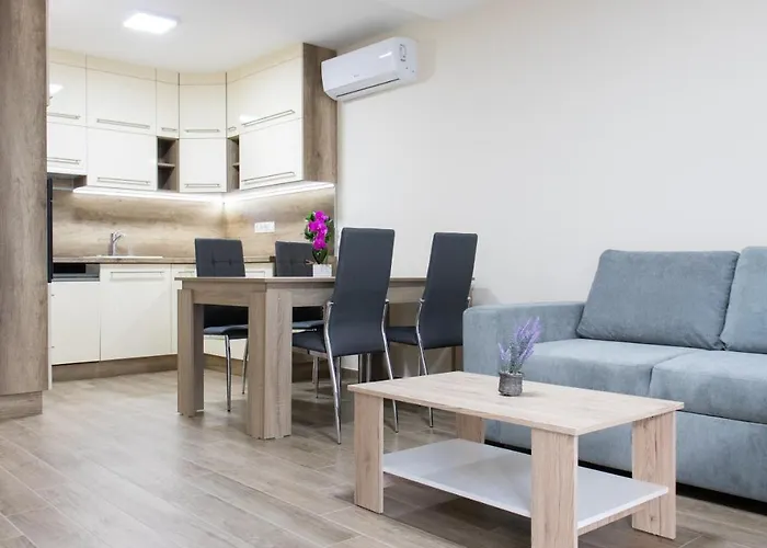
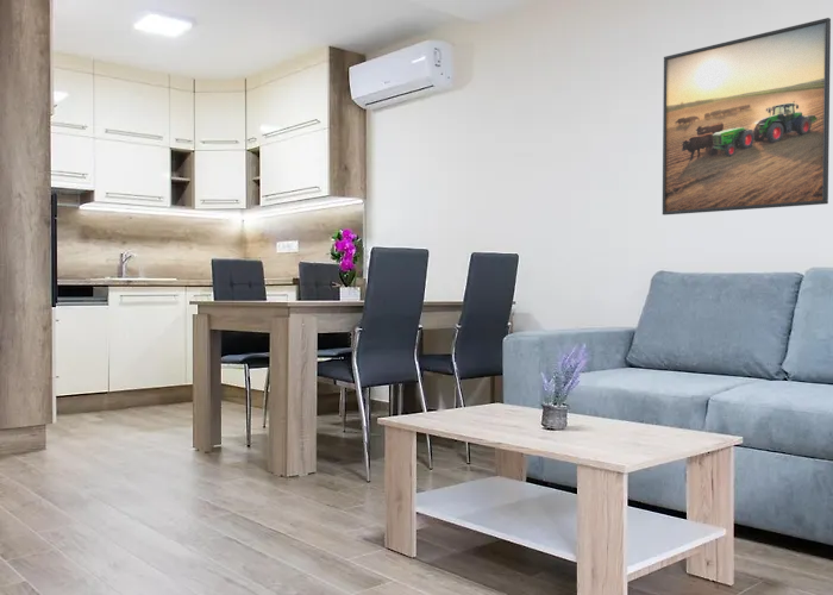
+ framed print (739, 124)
